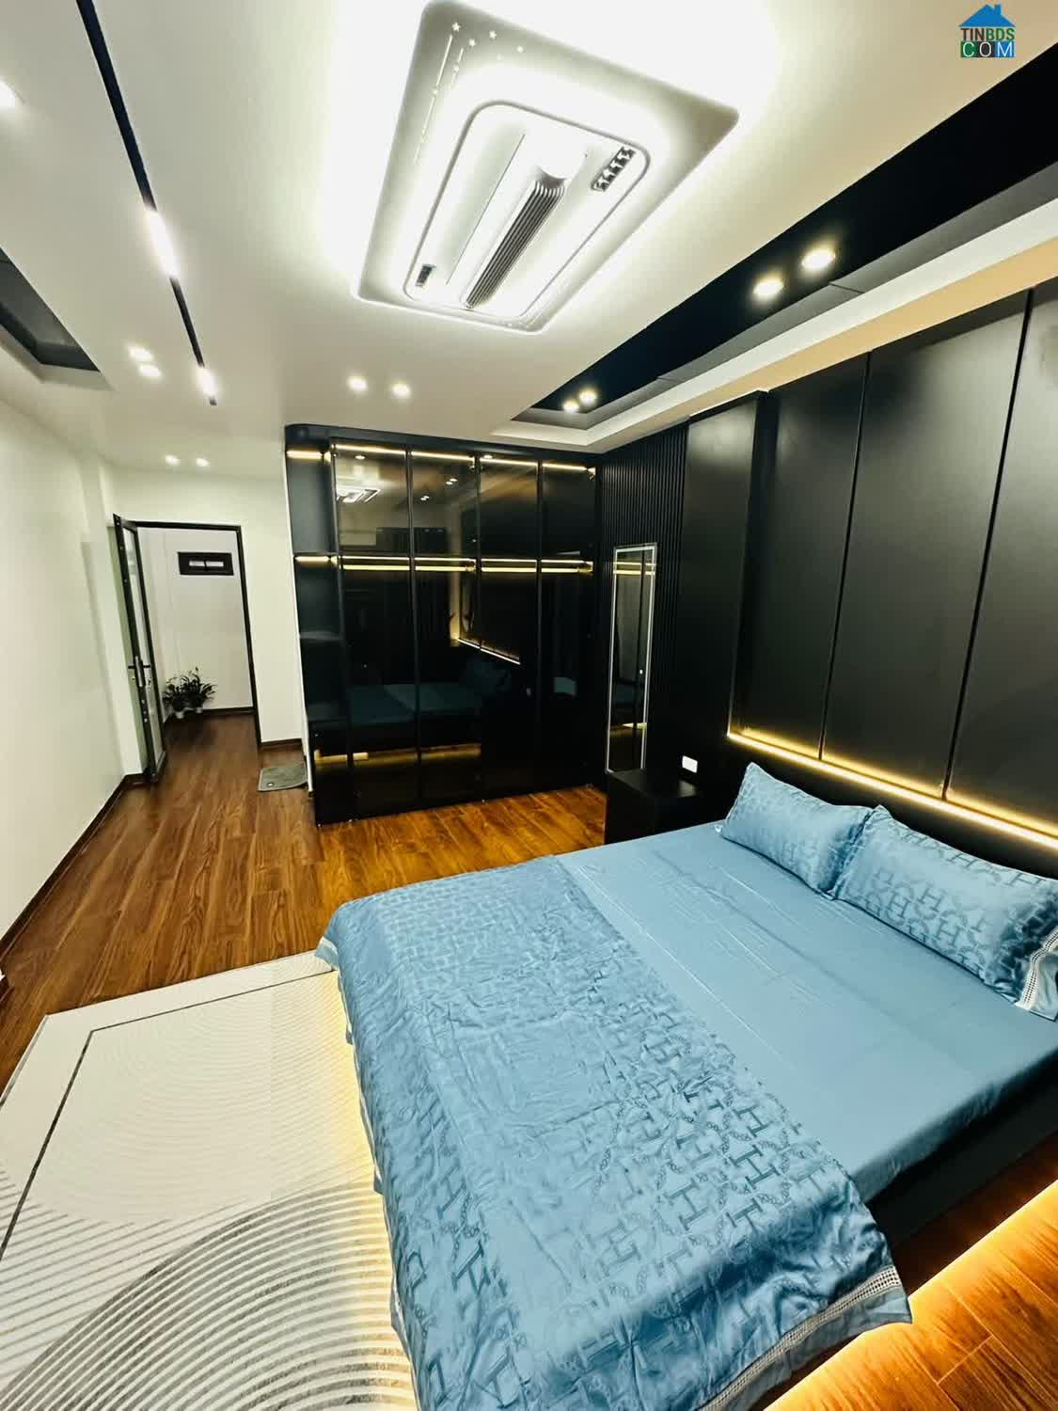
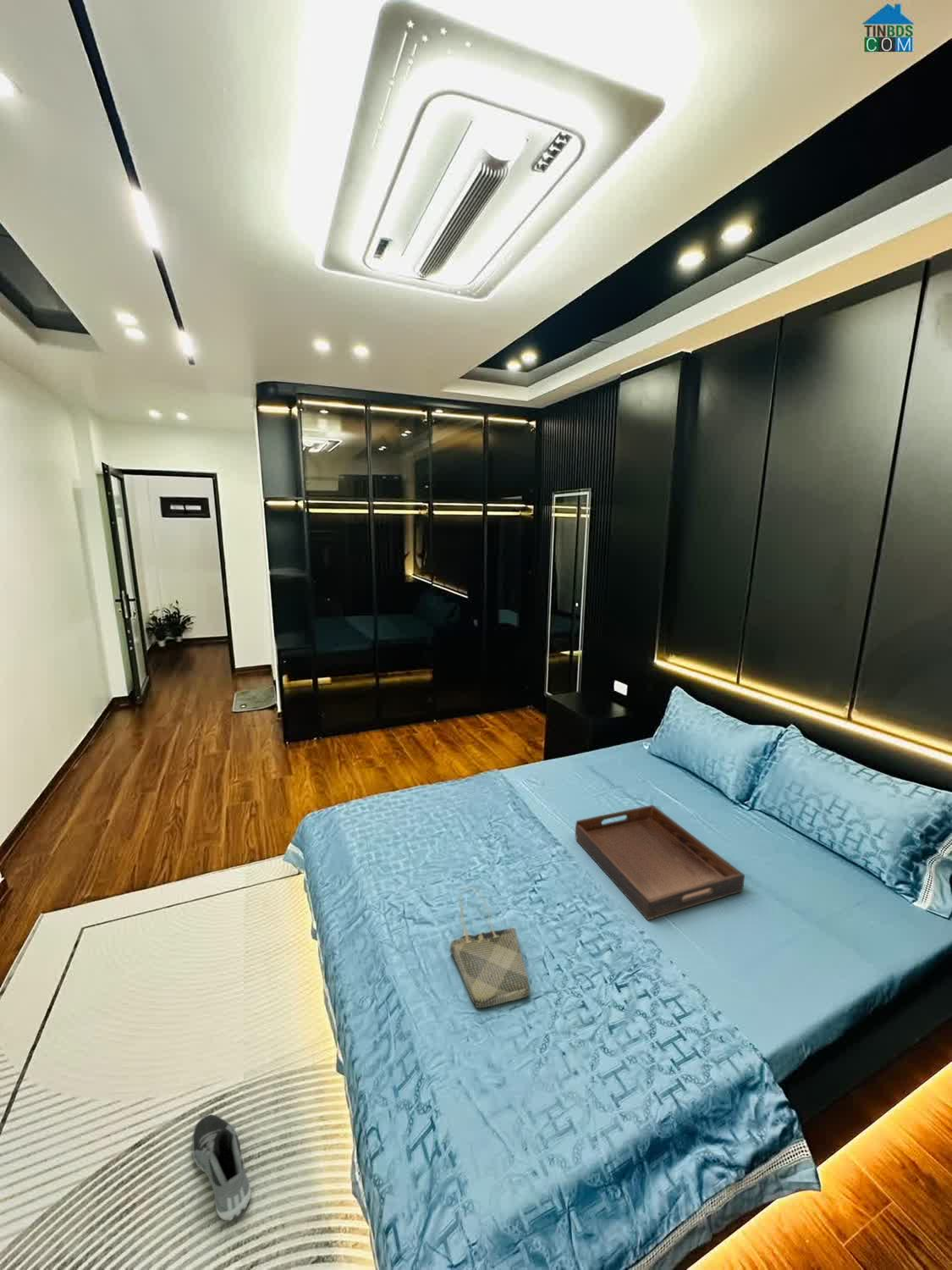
+ serving tray (651, 853)
+ sneaker (221, 1144)
+ tote bag (483, 938)
